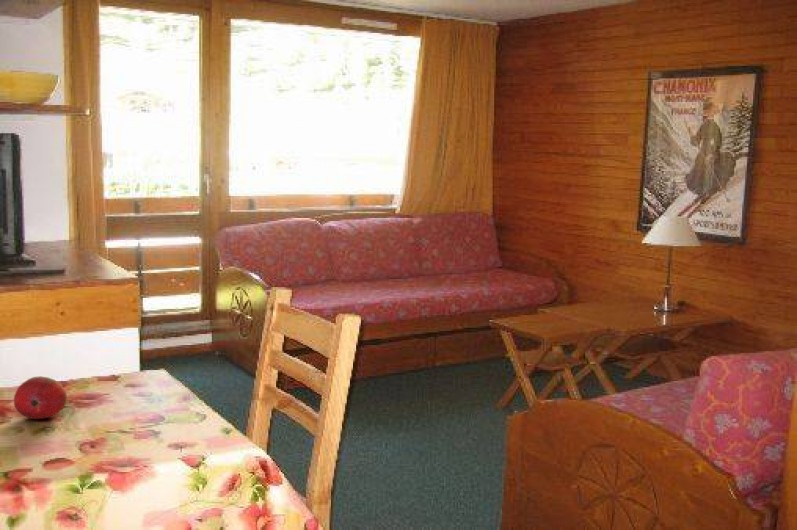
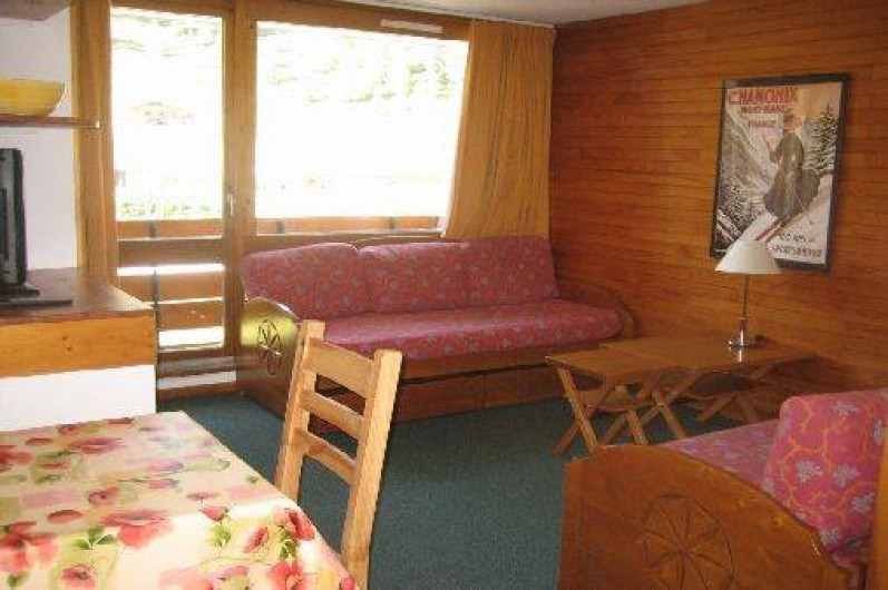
- fruit (39, 396)
